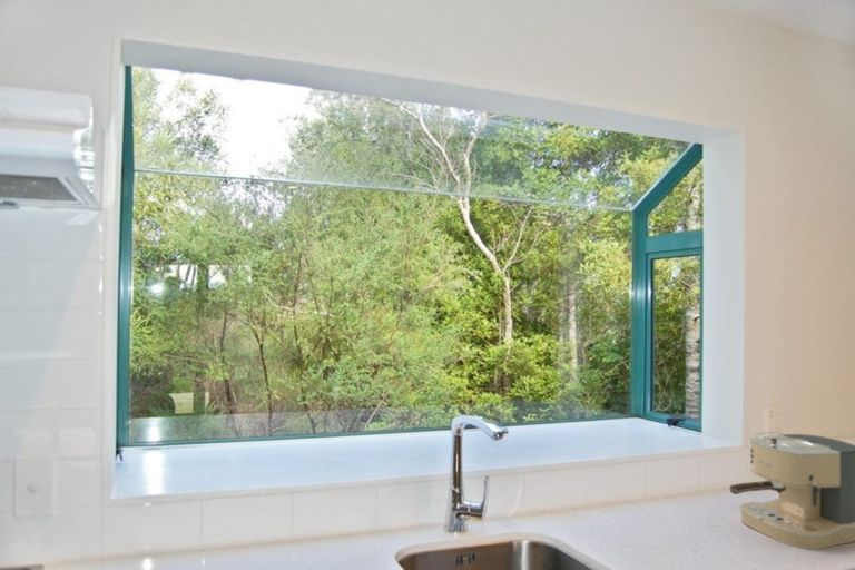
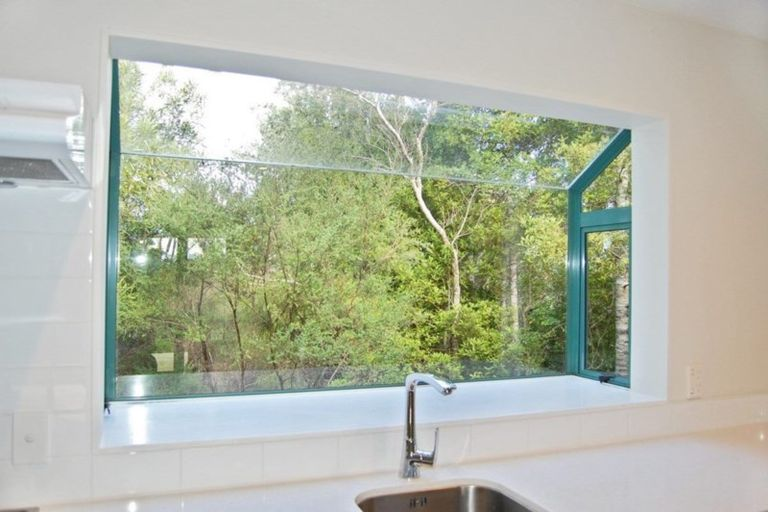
- coffee maker (789, 483)
